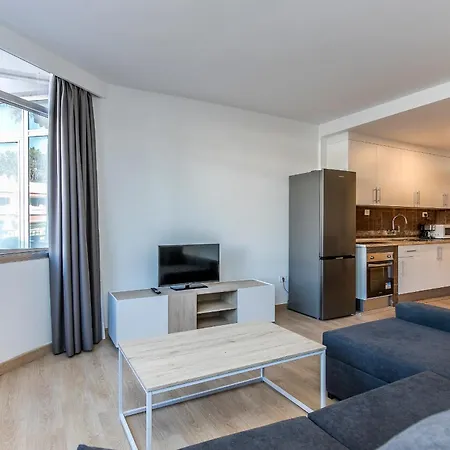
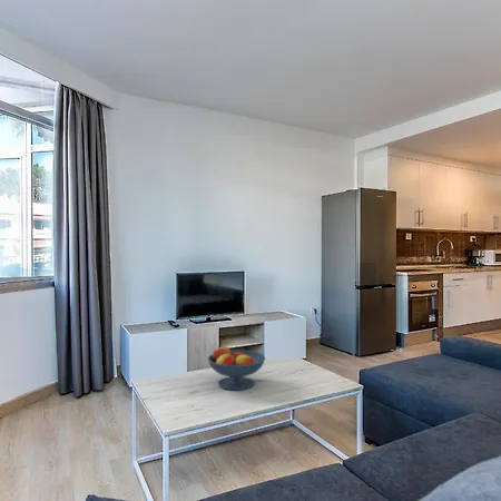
+ fruit bowl (236, 365)
